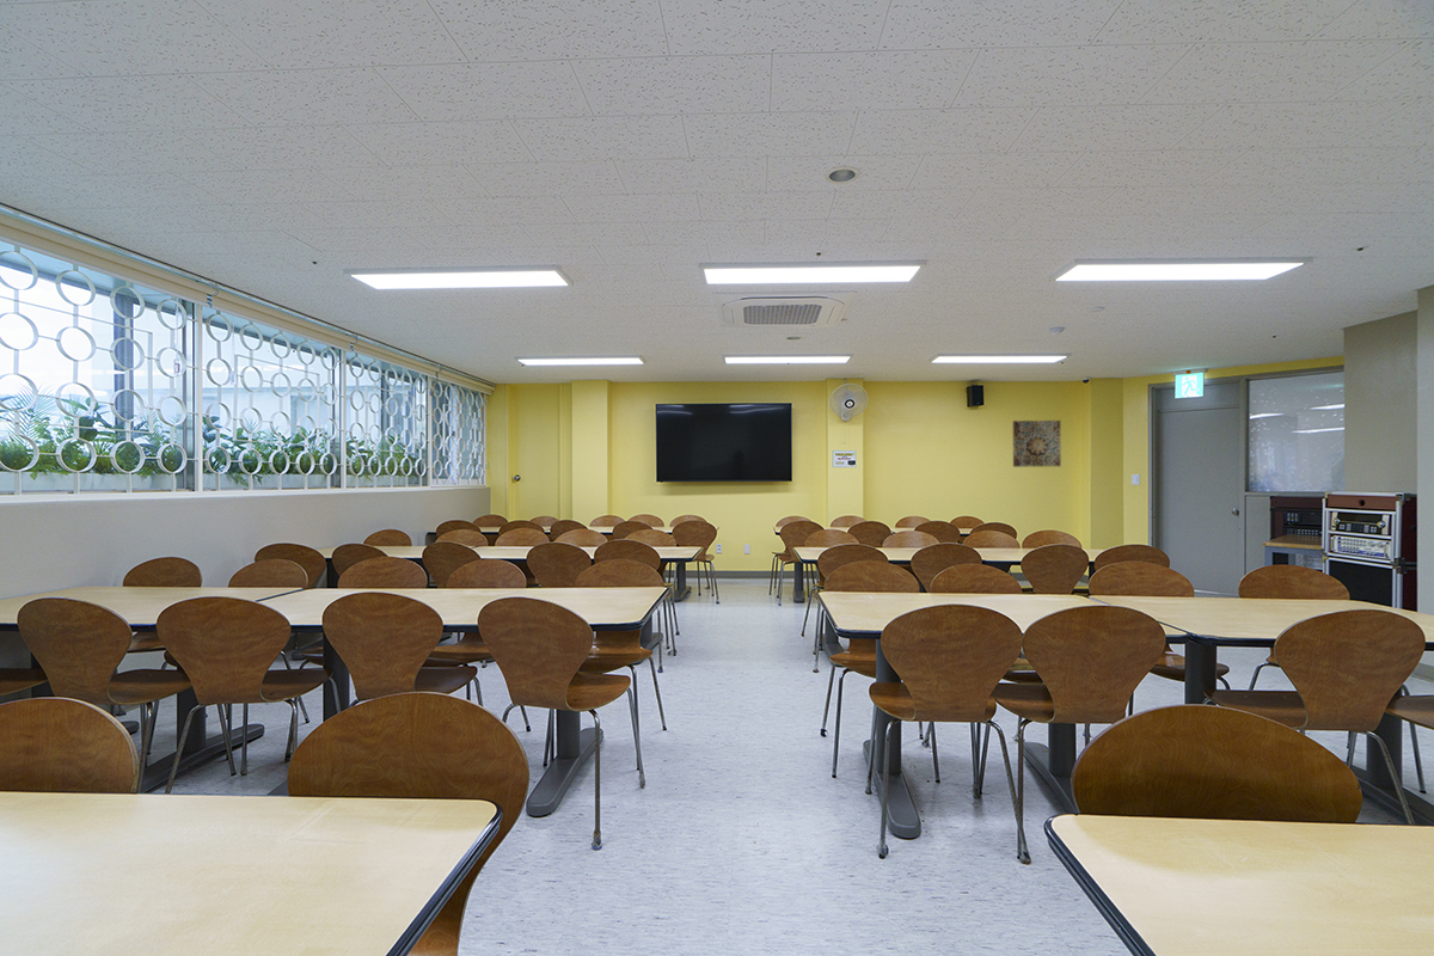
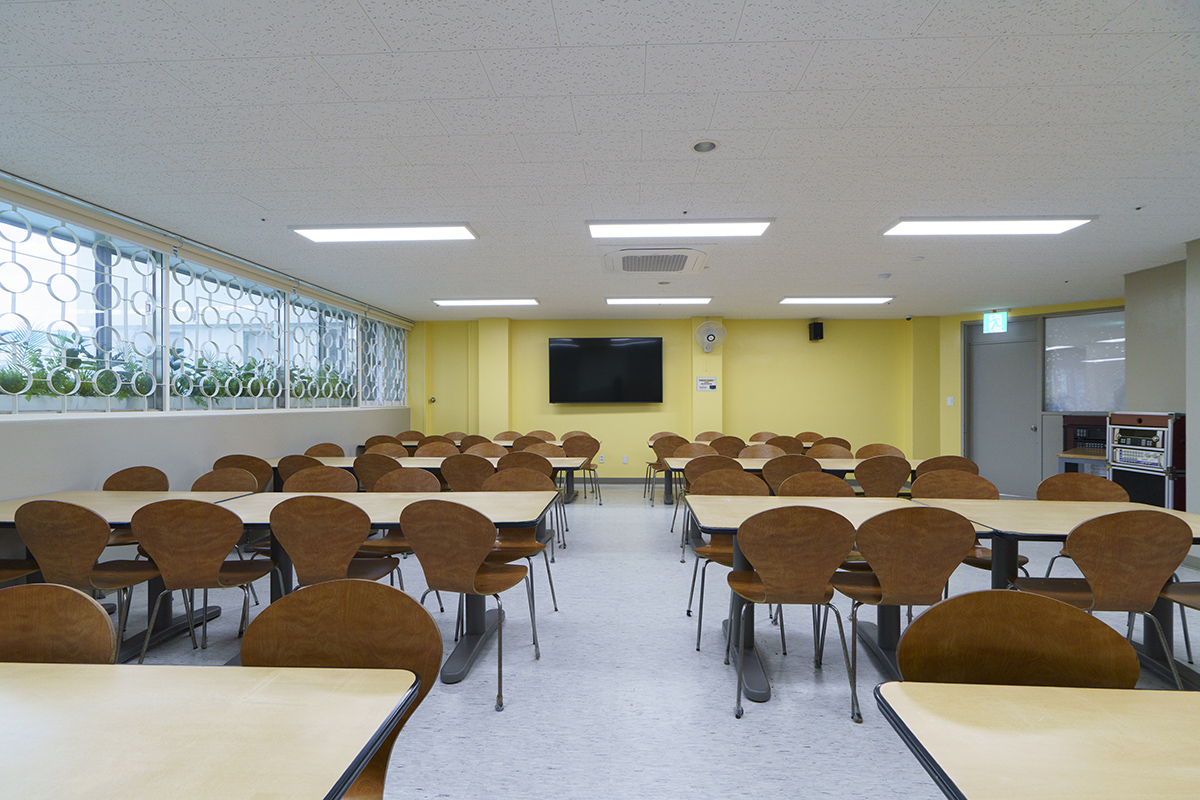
- wall art (1036, 443)
